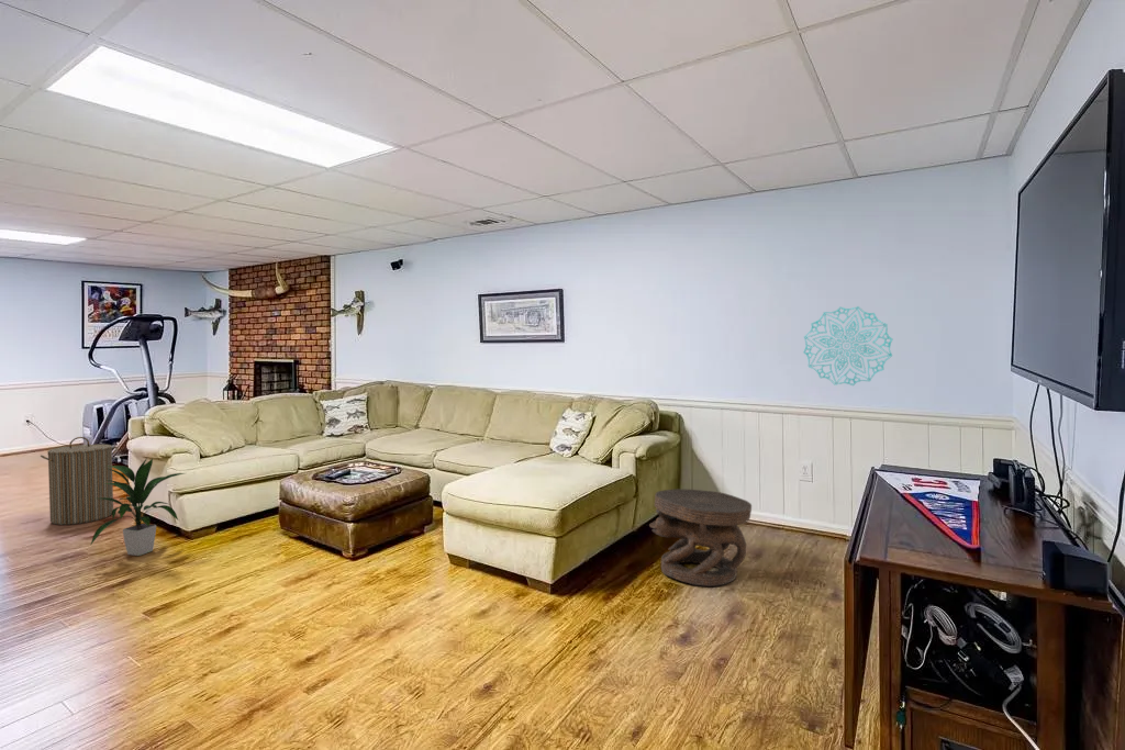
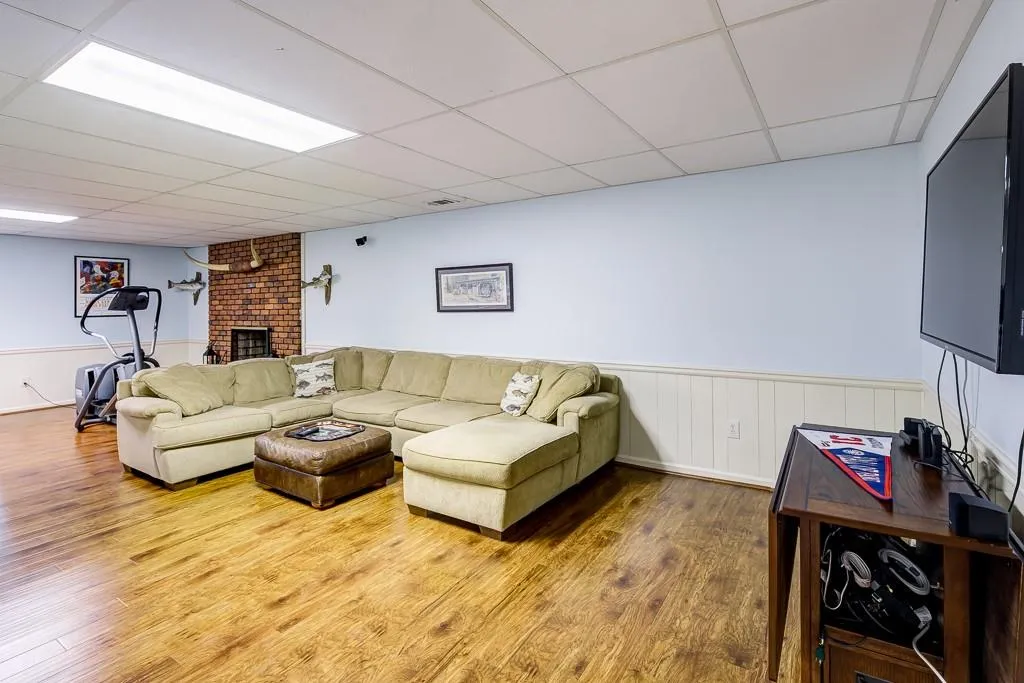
- indoor plant (134, 505)
- carved stool (698, 534)
- laundry hamper (81, 477)
- wall decoration (846, 347)
